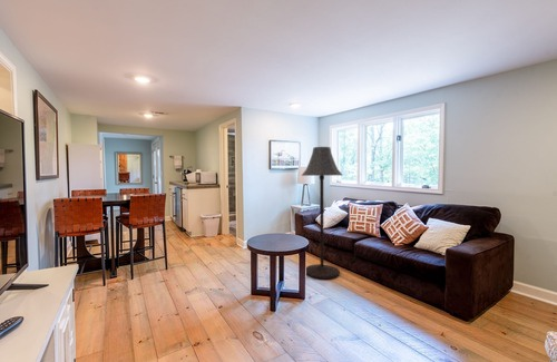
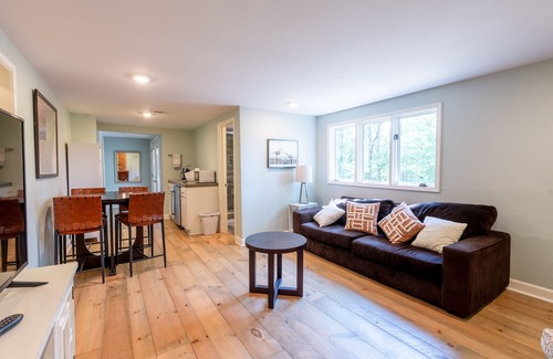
- floor lamp (321, 209)
